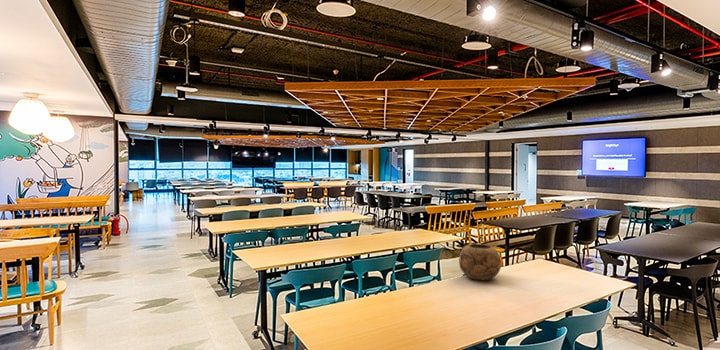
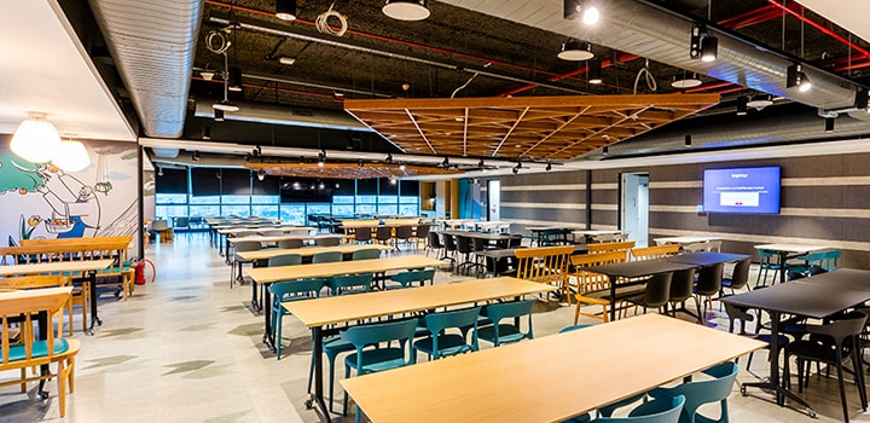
- decorative bowl (479, 261)
